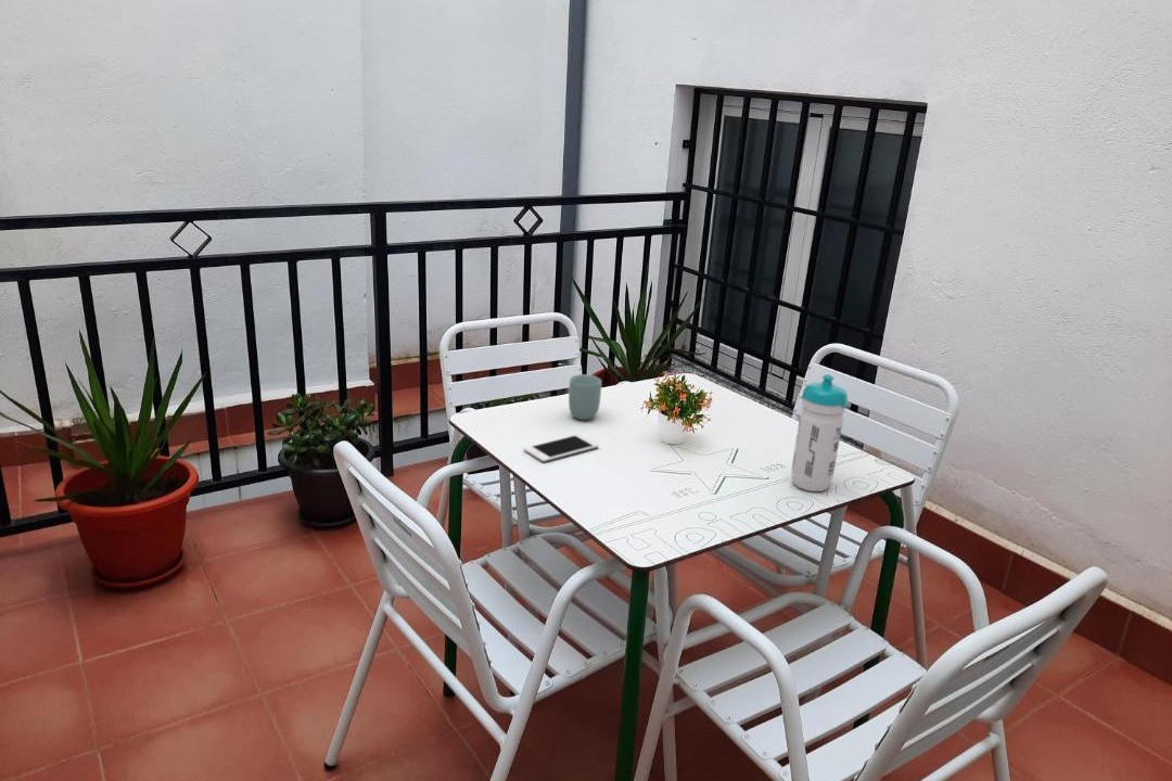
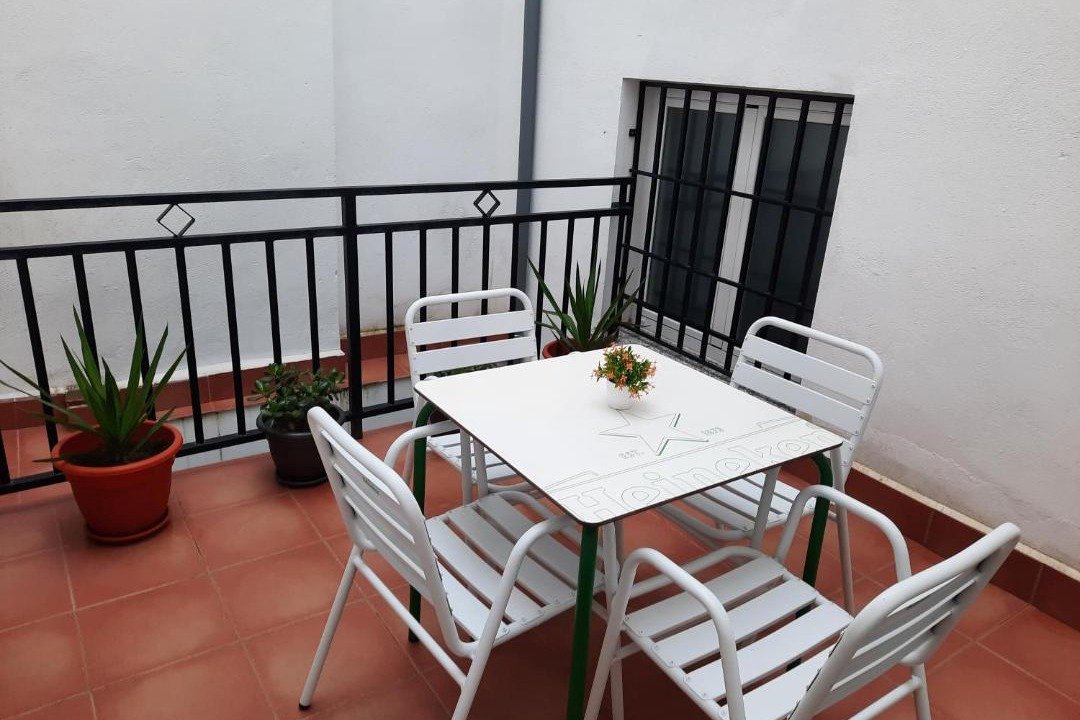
- water bottle (818, 431)
- cup (584, 398)
- cell phone (561, 447)
